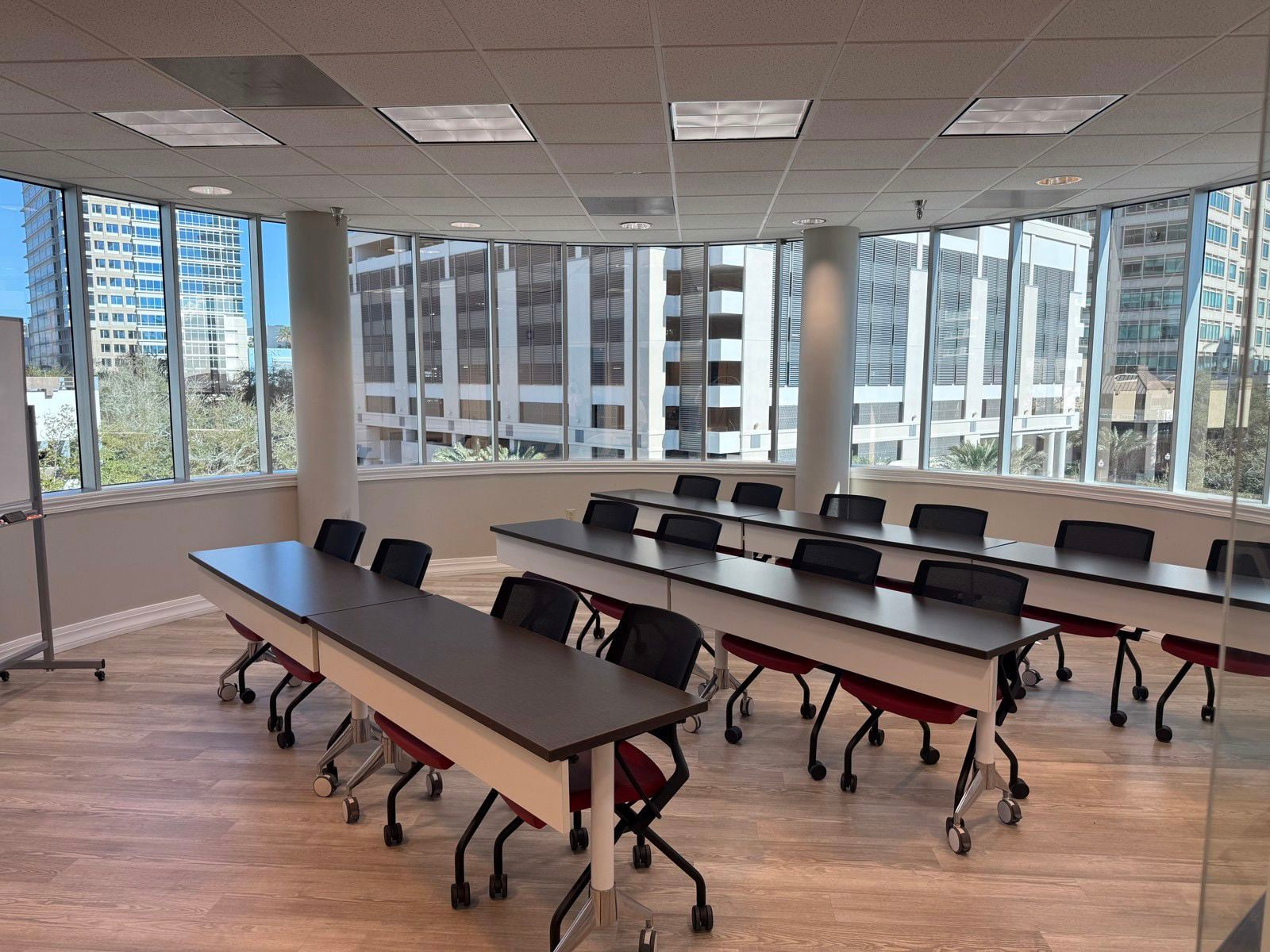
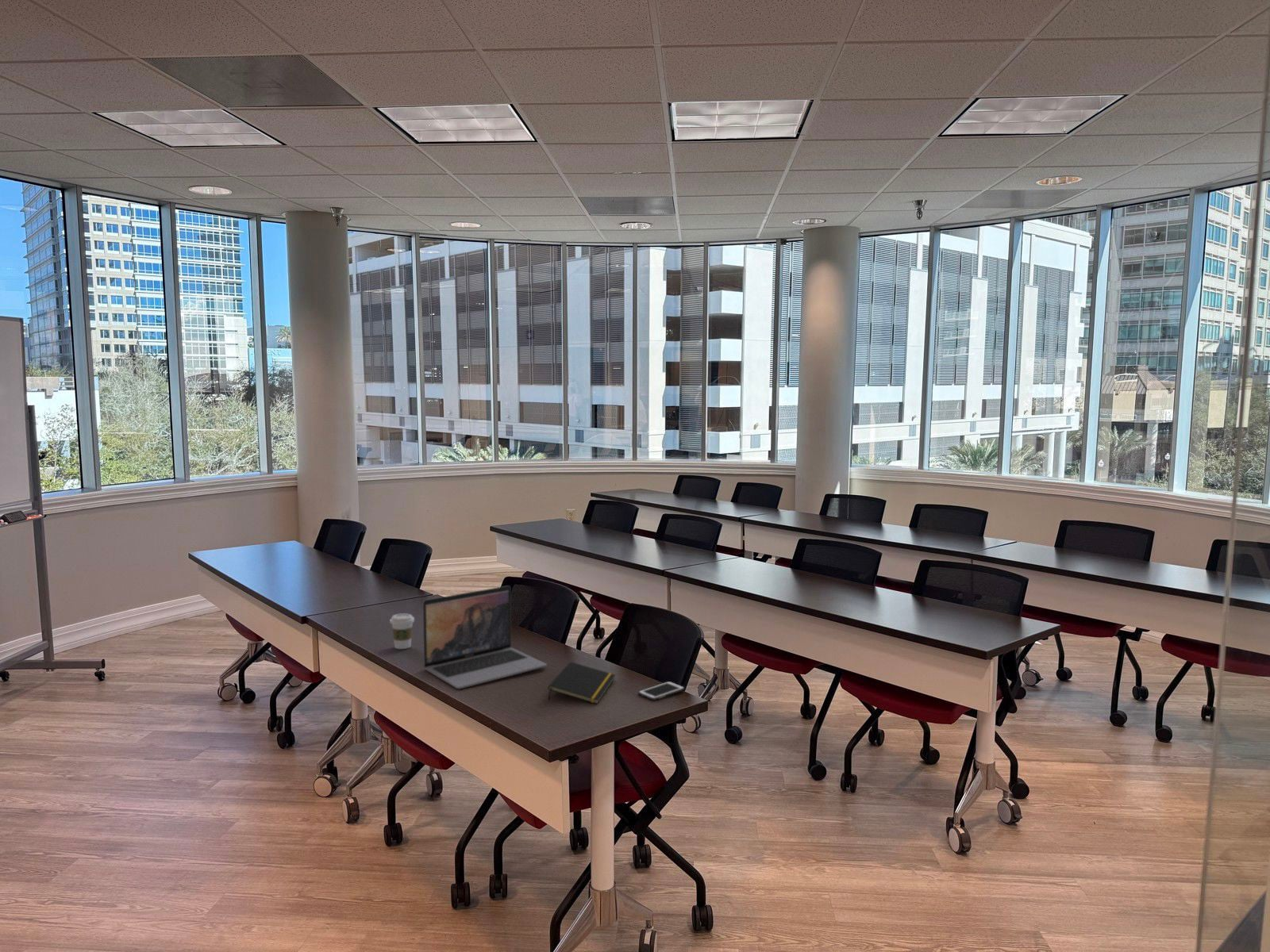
+ coffee cup (402, 631)
+ notepad (583, 681)
+ cell phone (661, 690)
+ laptop (486, 634)
